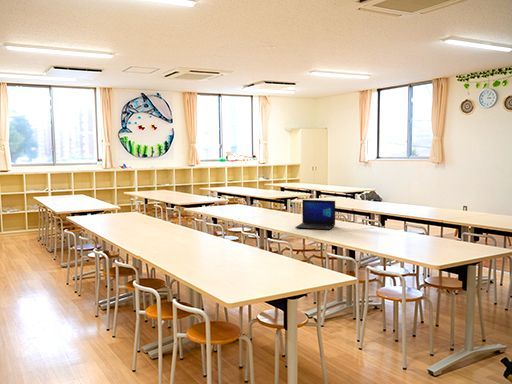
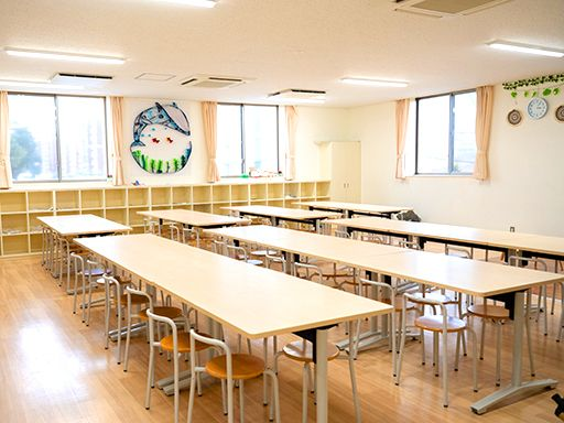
- laptop (315, 214)
